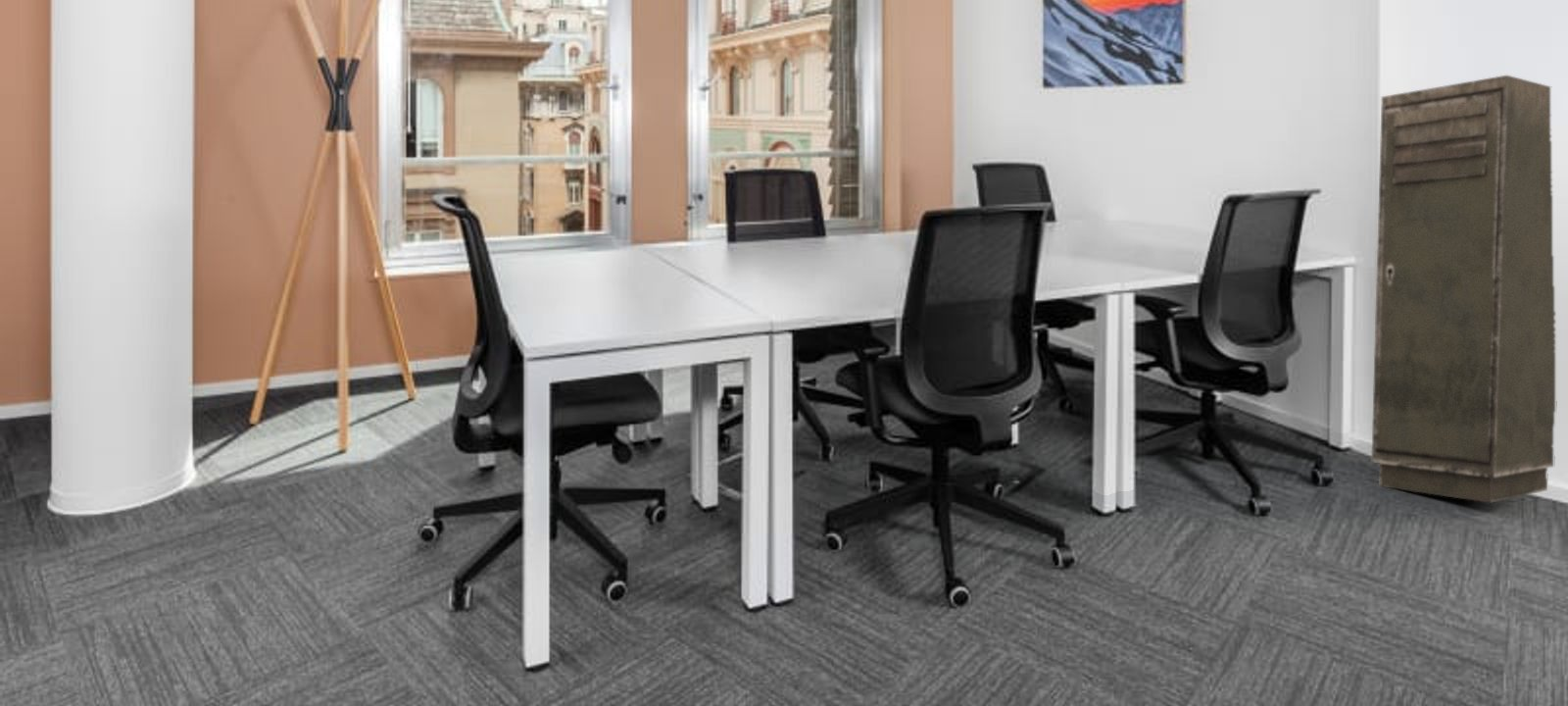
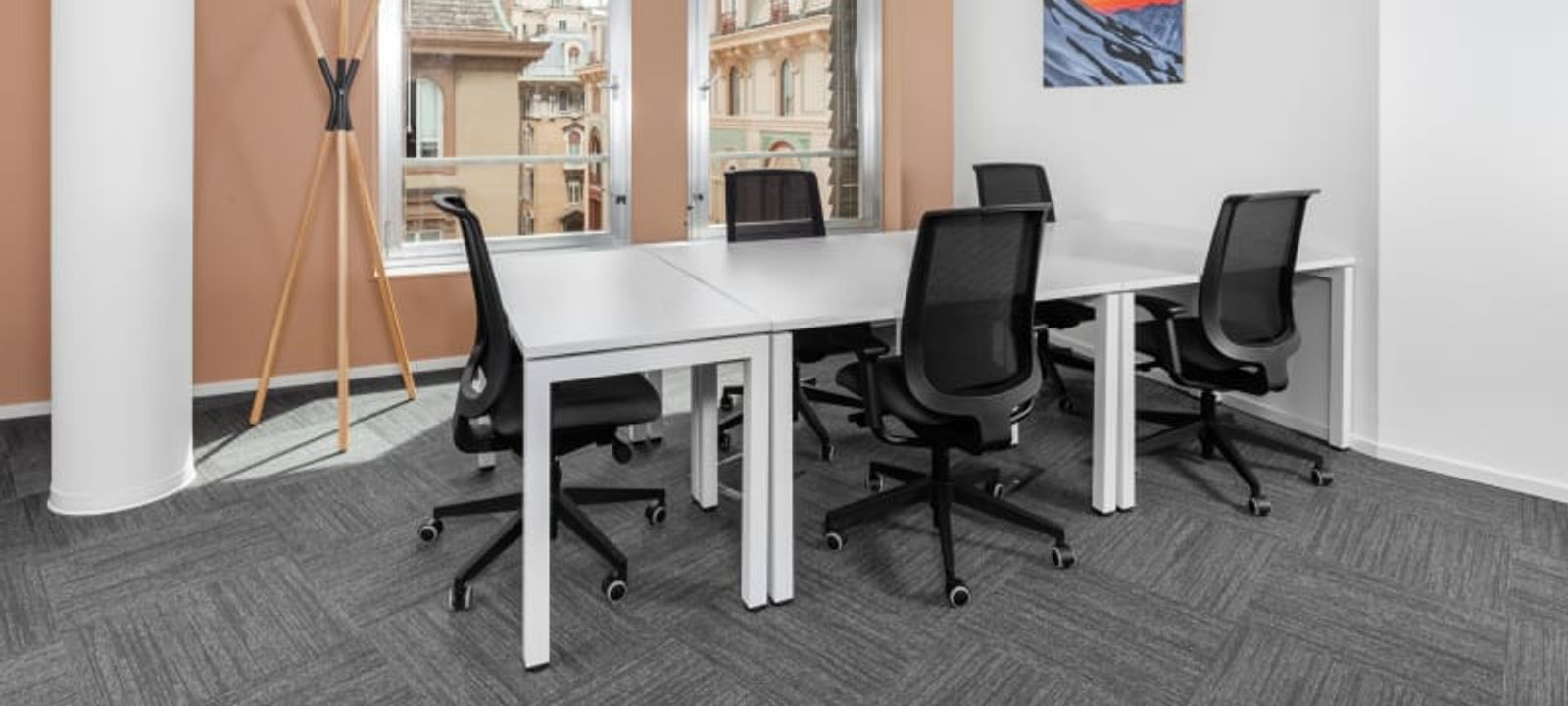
- storage cabinet (1466, 292)
